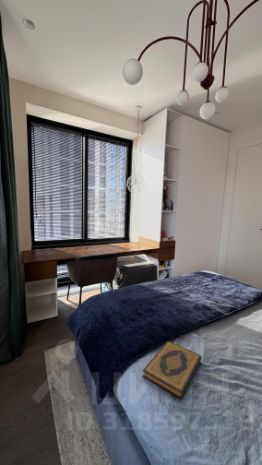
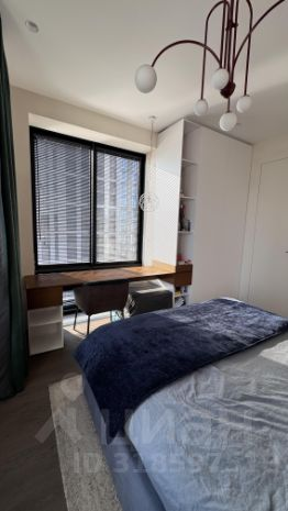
- hardback book (173, 365)
